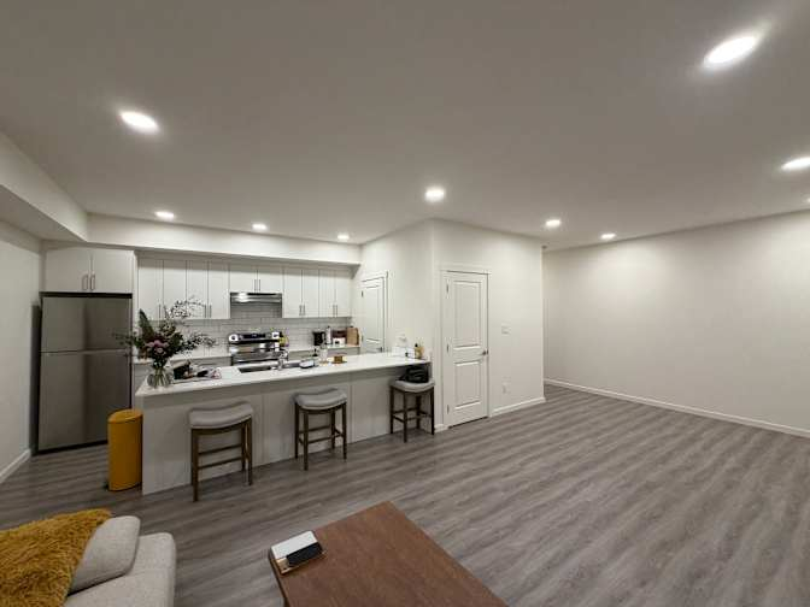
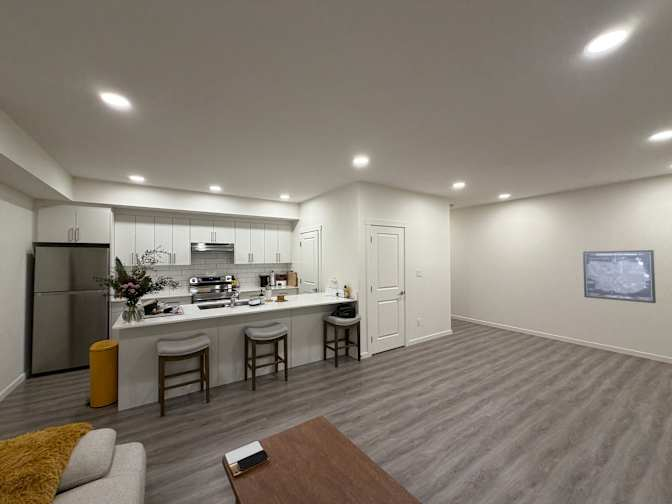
+ wall art (616, 275)
